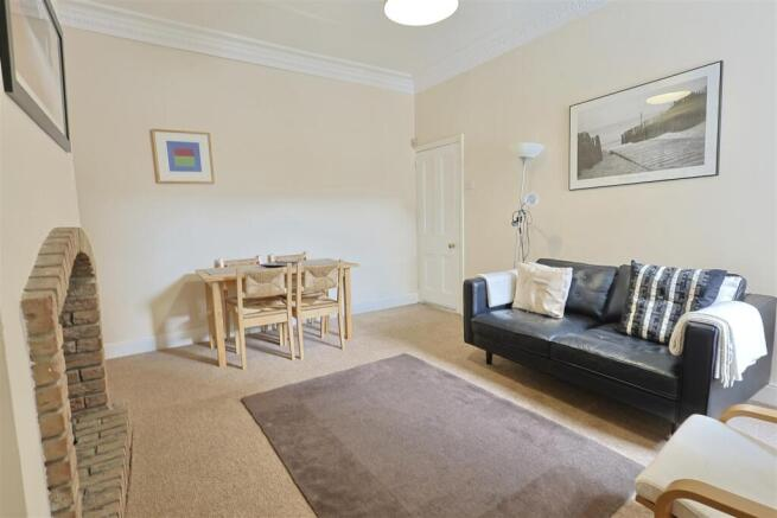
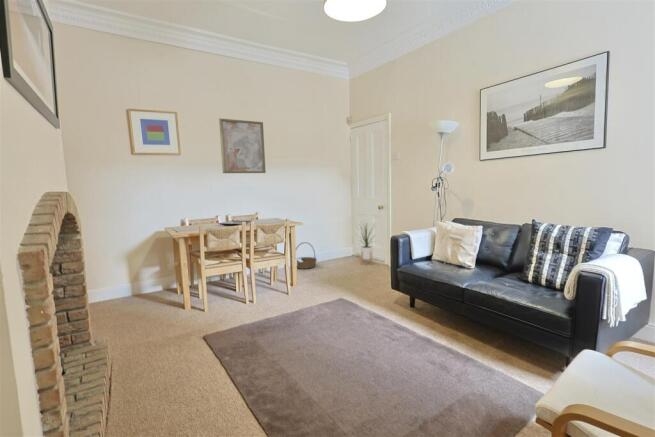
+ house plant (367, 241)
+ basket (304, 257)
+ wall art (243, 146)
